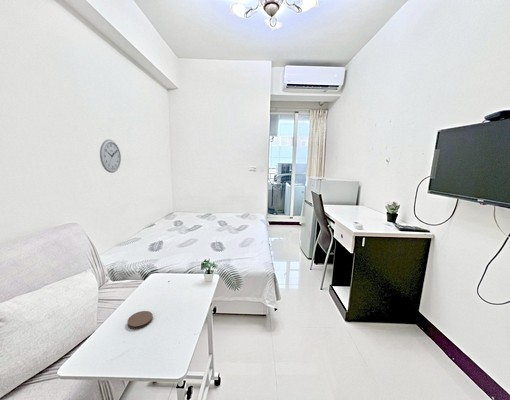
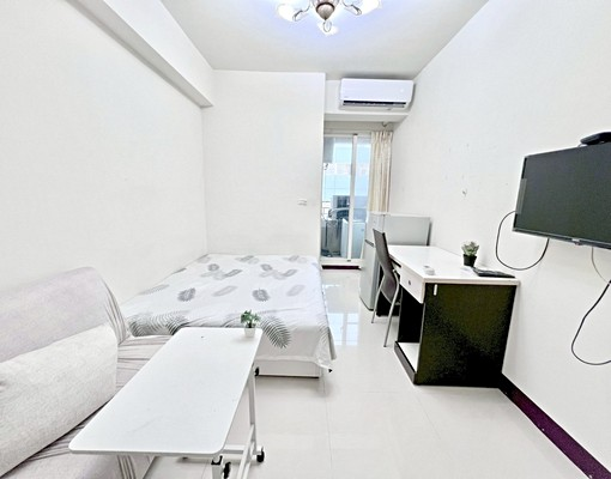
- coaster (140, 319)
- wall clock (111, 156)
